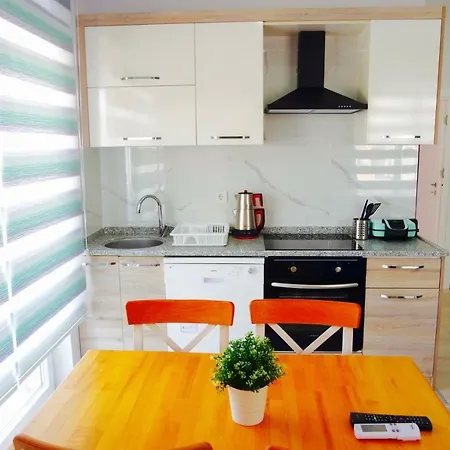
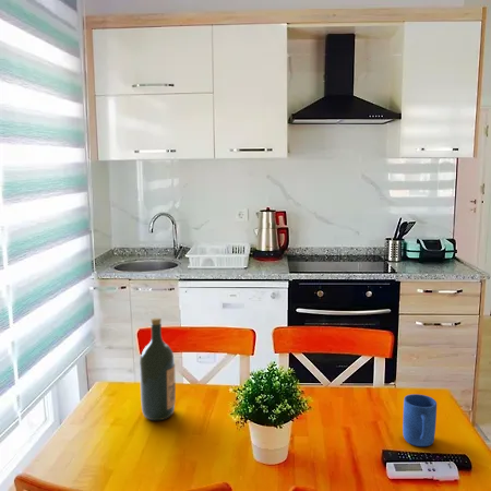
+ mug (420, 423)
+ wine bottle (157, 367)
